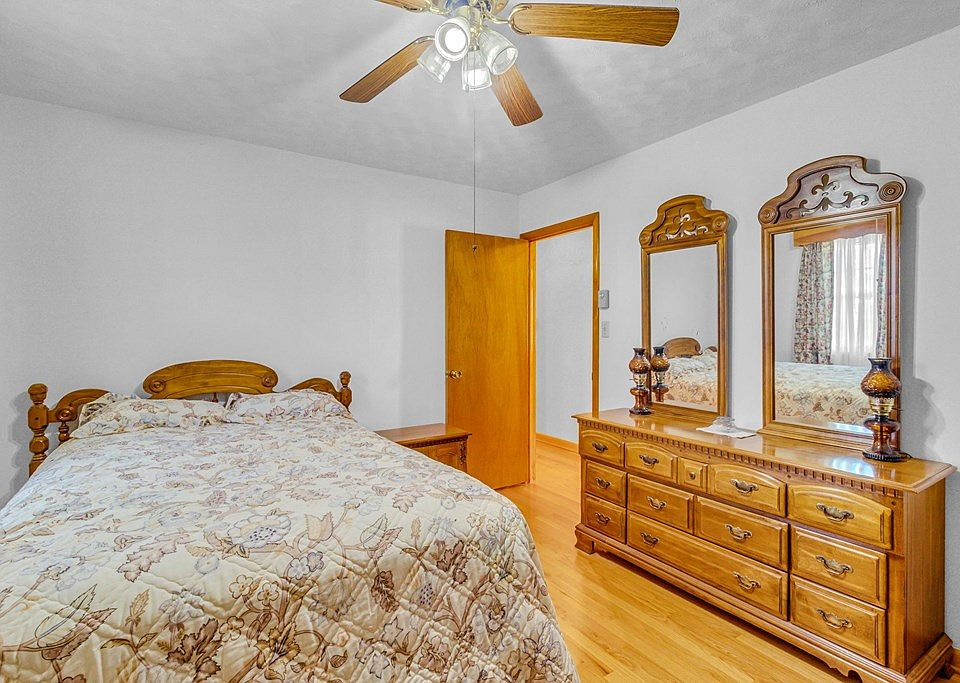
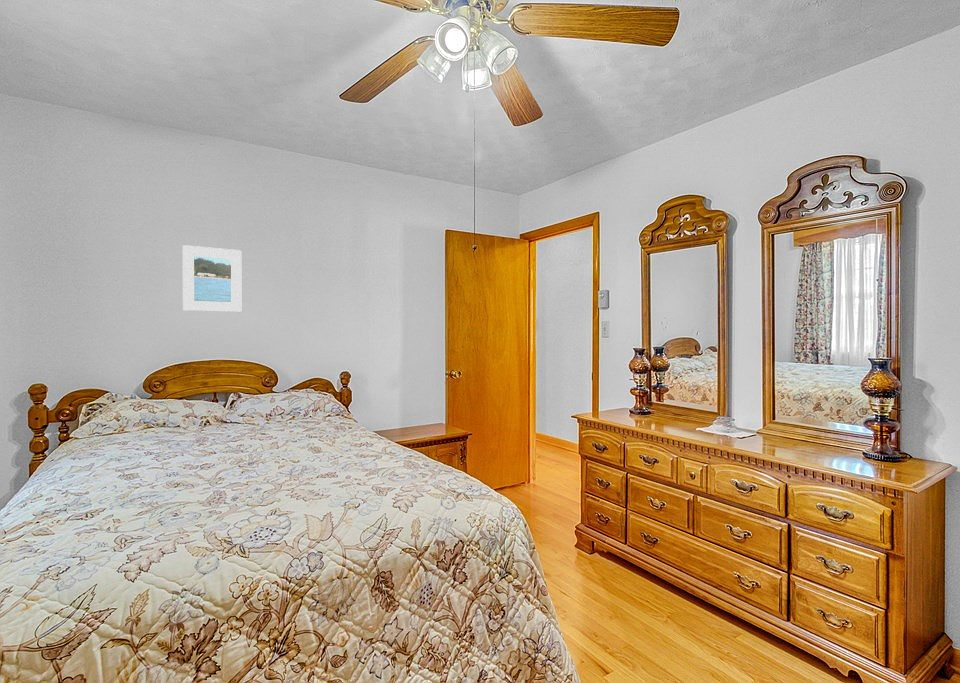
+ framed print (212, 279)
